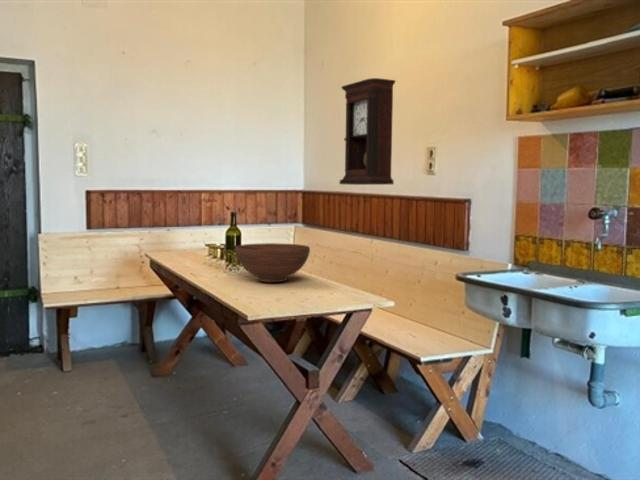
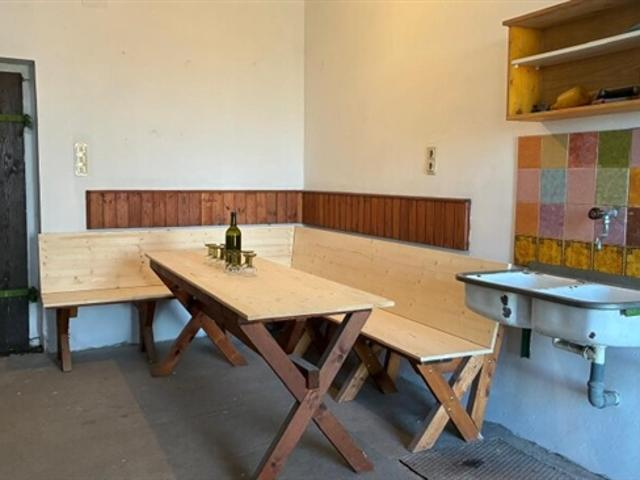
- fruit bowl (272, 263)
- pendulum clock (364, 134)
